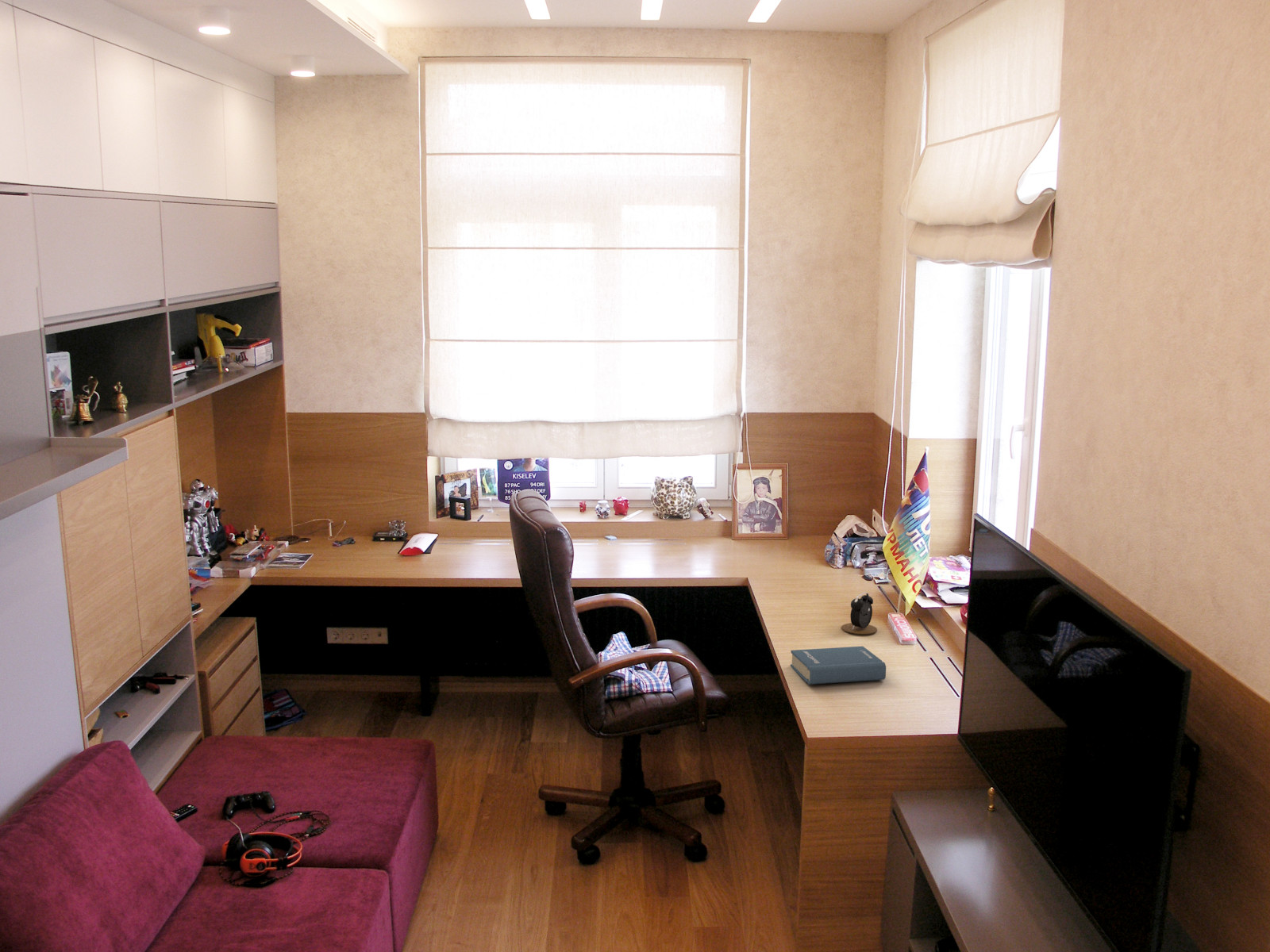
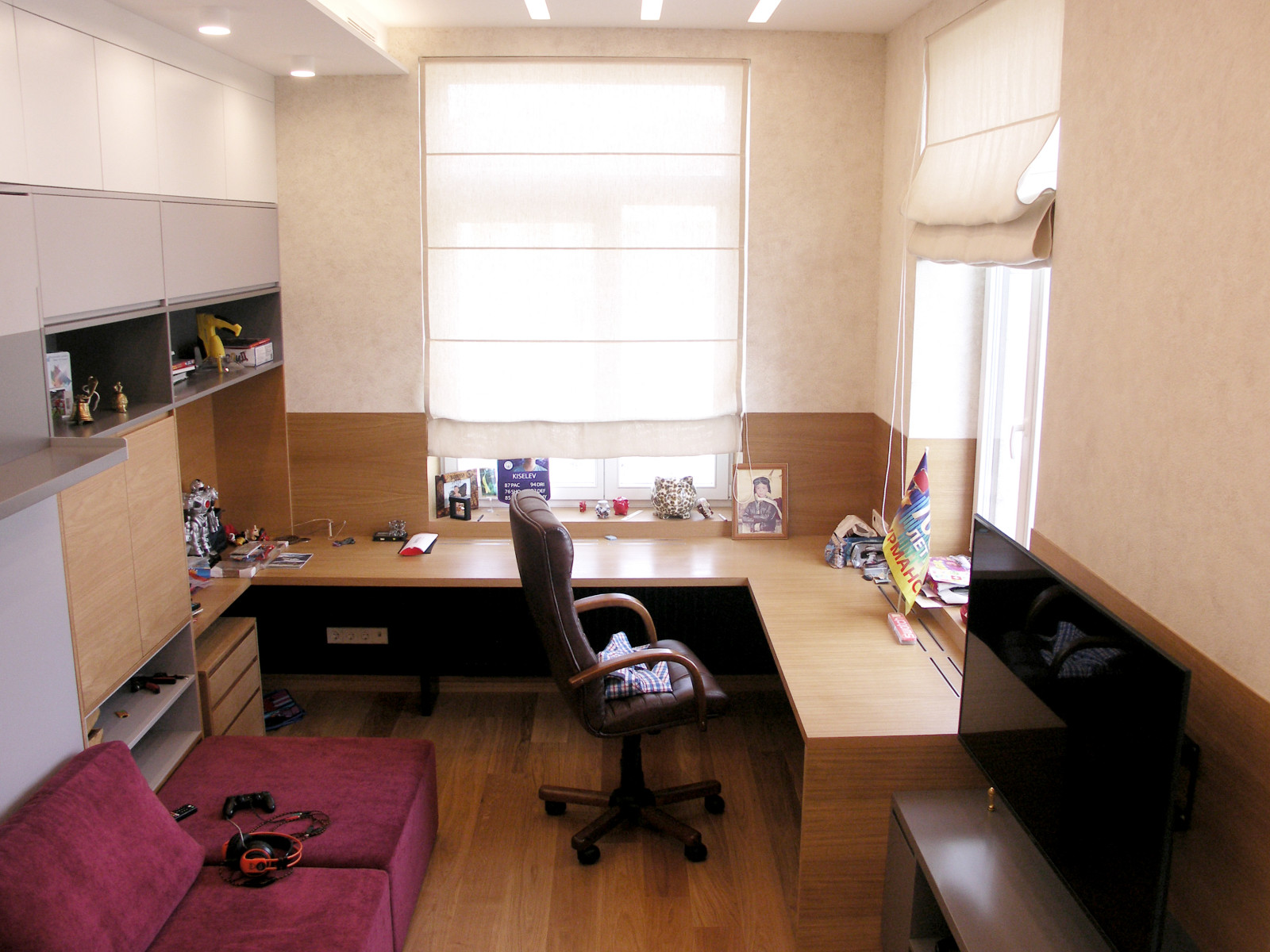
- alarm clock (860, 611)
- book (837, 665)
